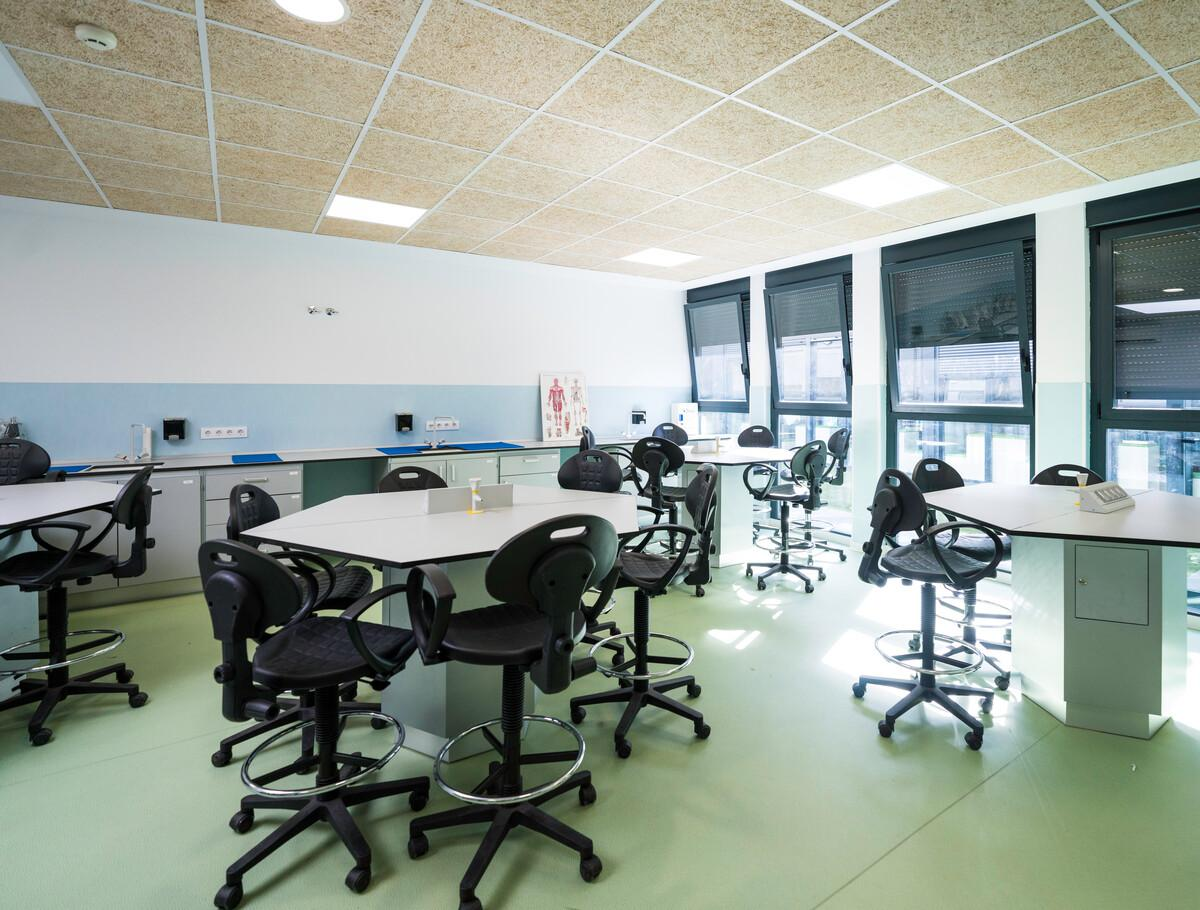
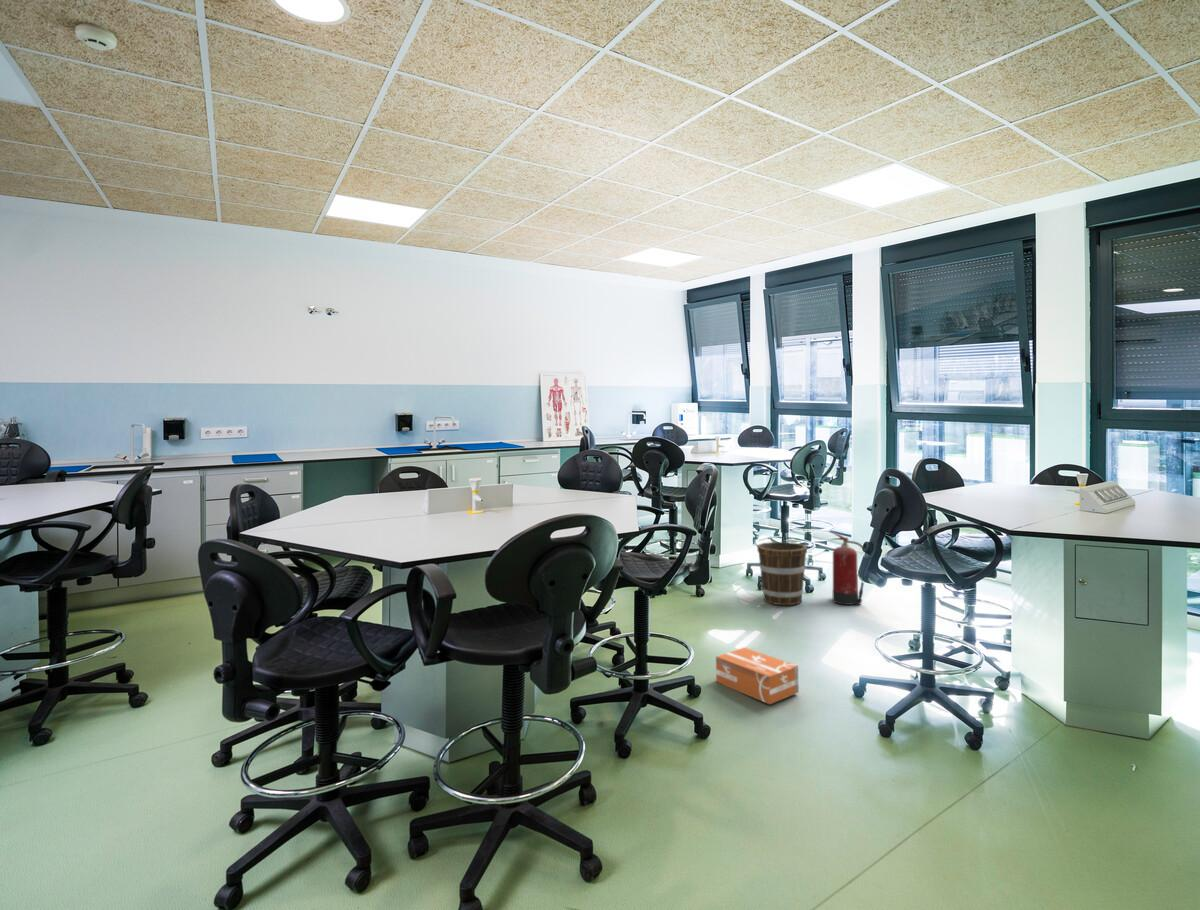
+ cardboard box (756, 674)
+ fire extinguisher (848, 567)
+ bucket (782, 573)
